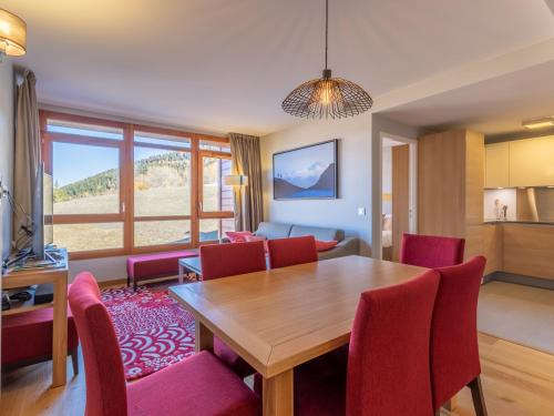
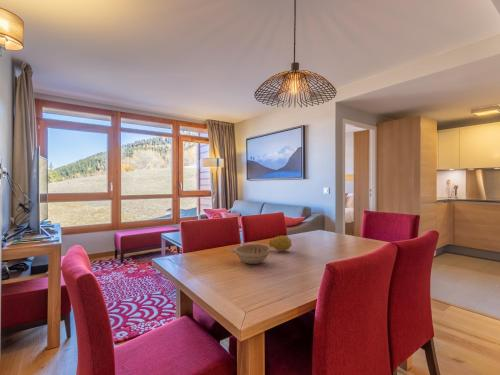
+ fruit (280, 243)
+ decorative bowl (252, 254)
